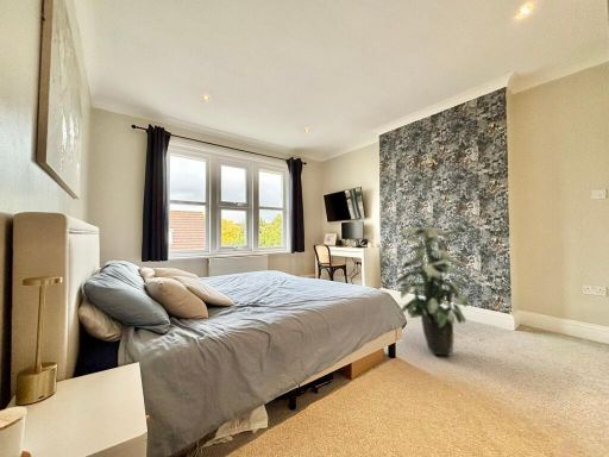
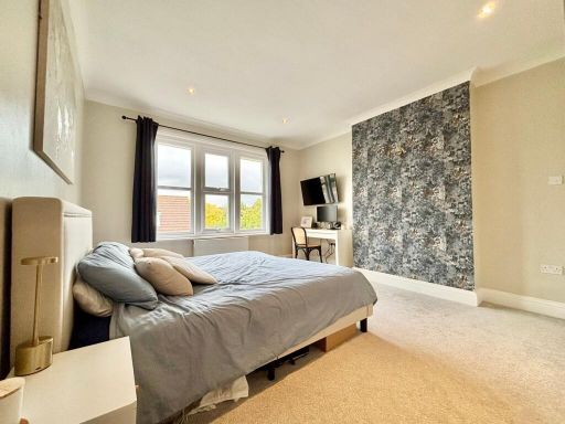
- indoor plant (429, 284)
